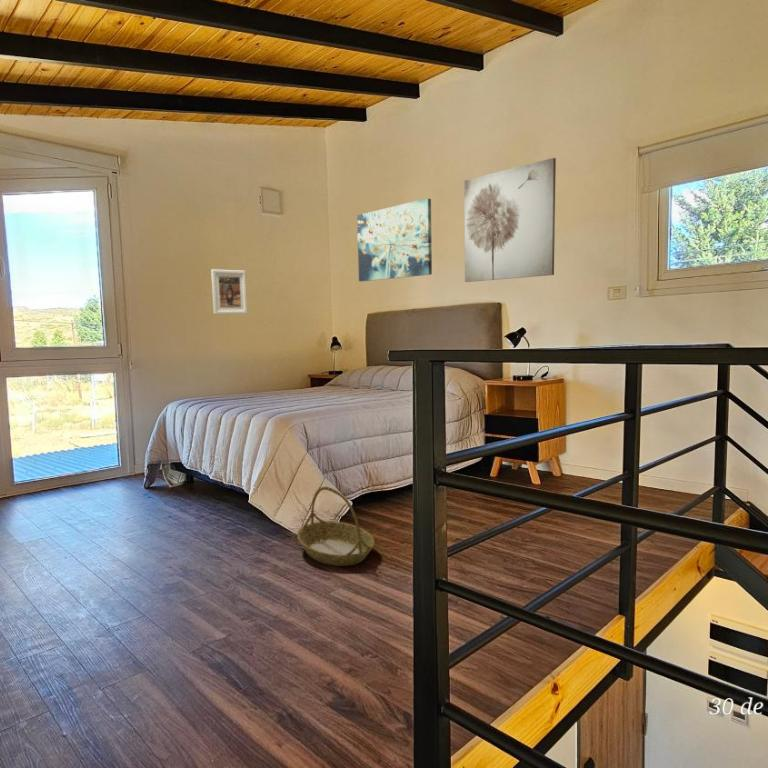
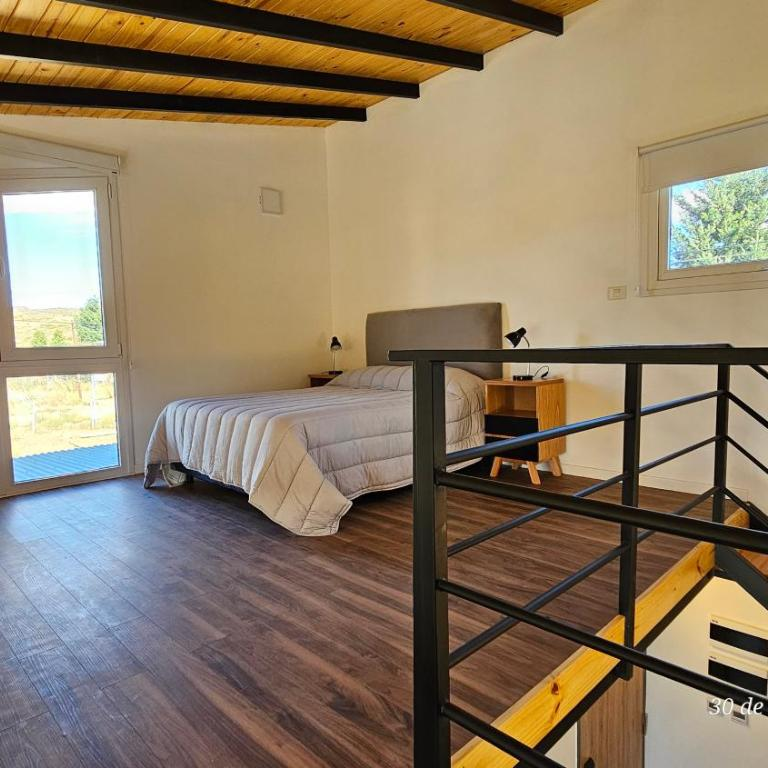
- wall art (506, 225)
- basket (334, 521)
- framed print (229, 292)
- wall art (392, 243)
